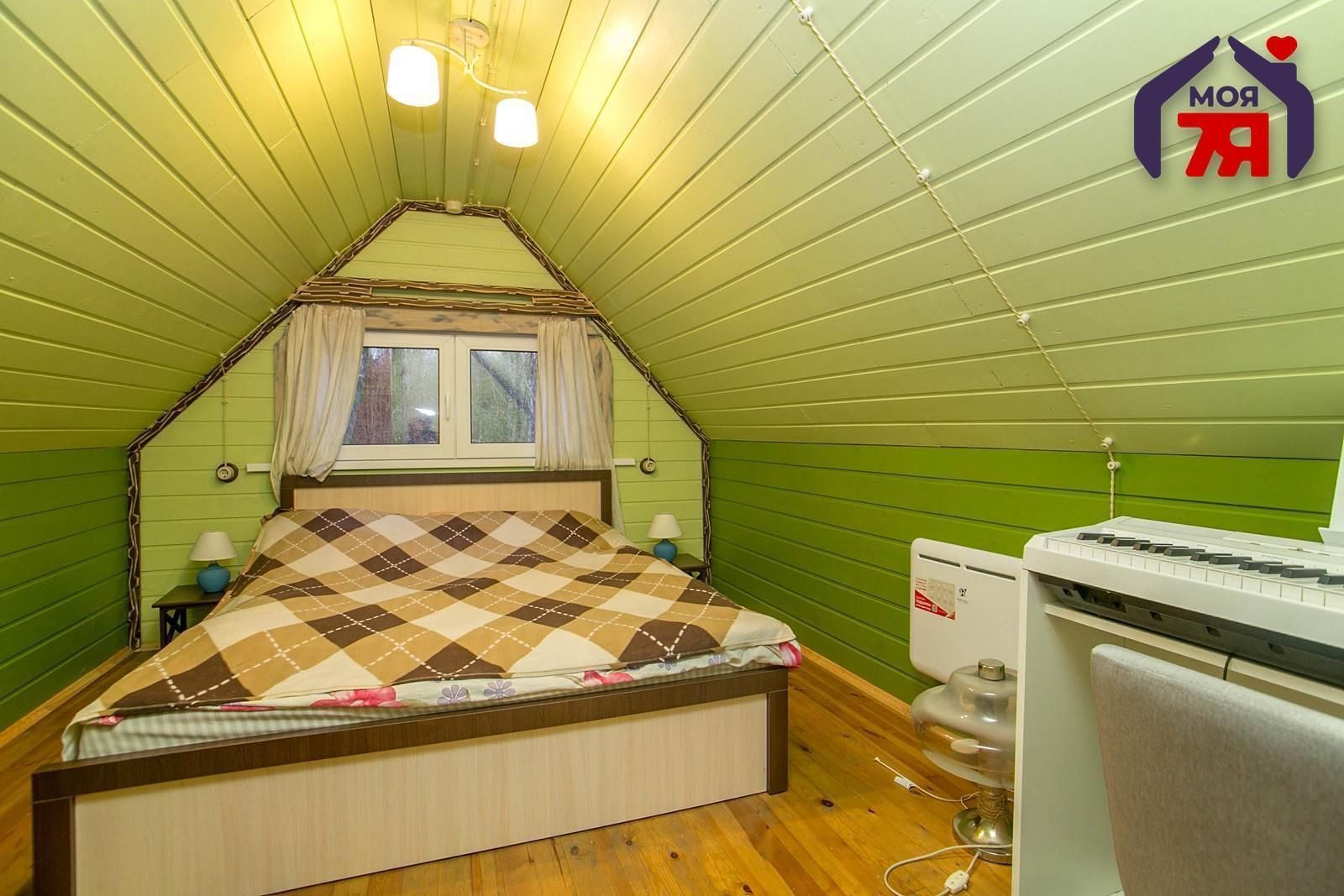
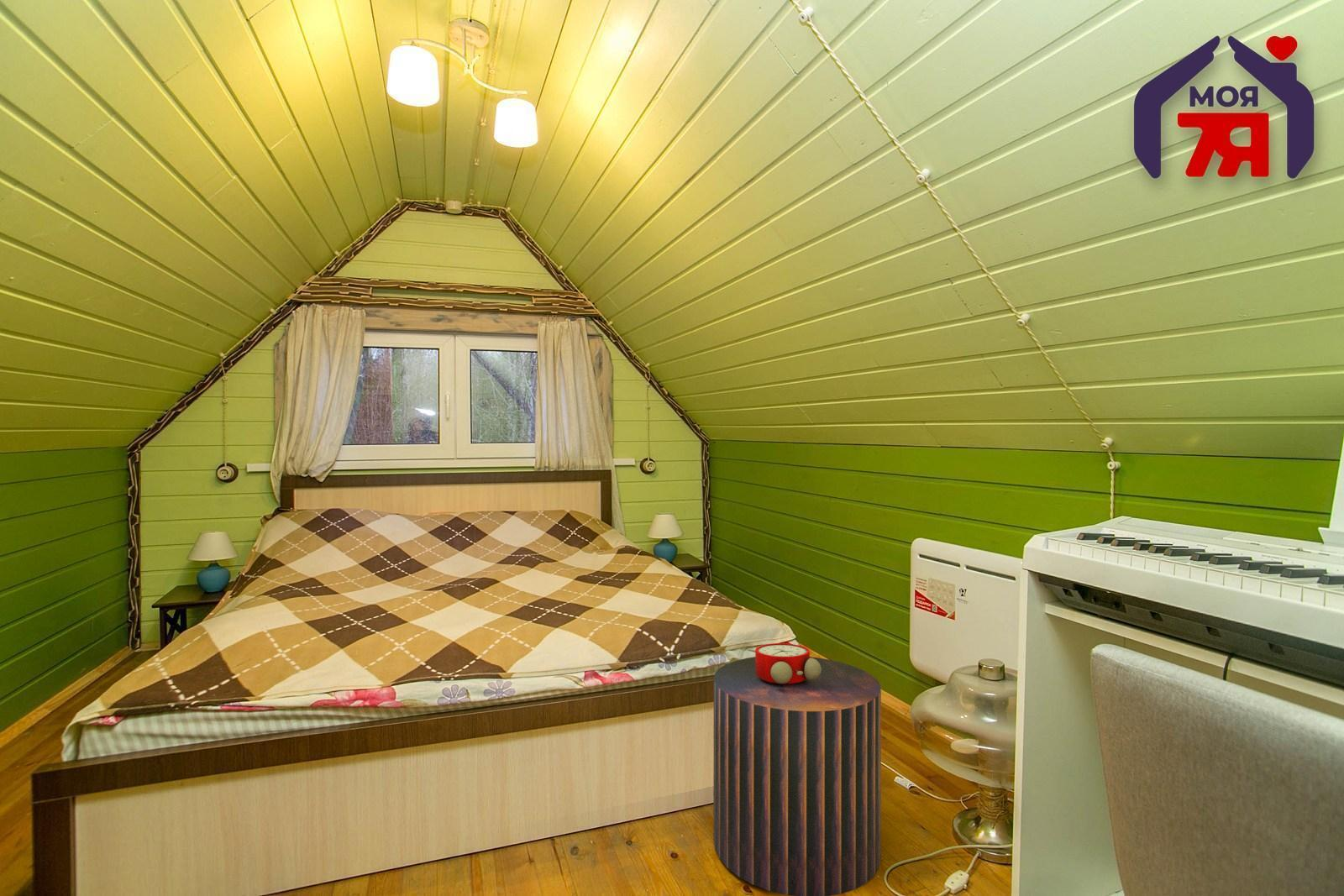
+ alarm clock (782, 663)
+ stool (795, 761)
